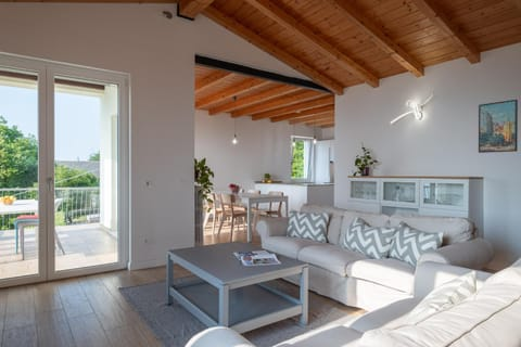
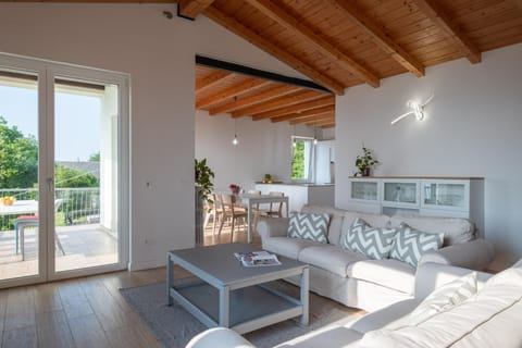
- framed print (497, 127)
